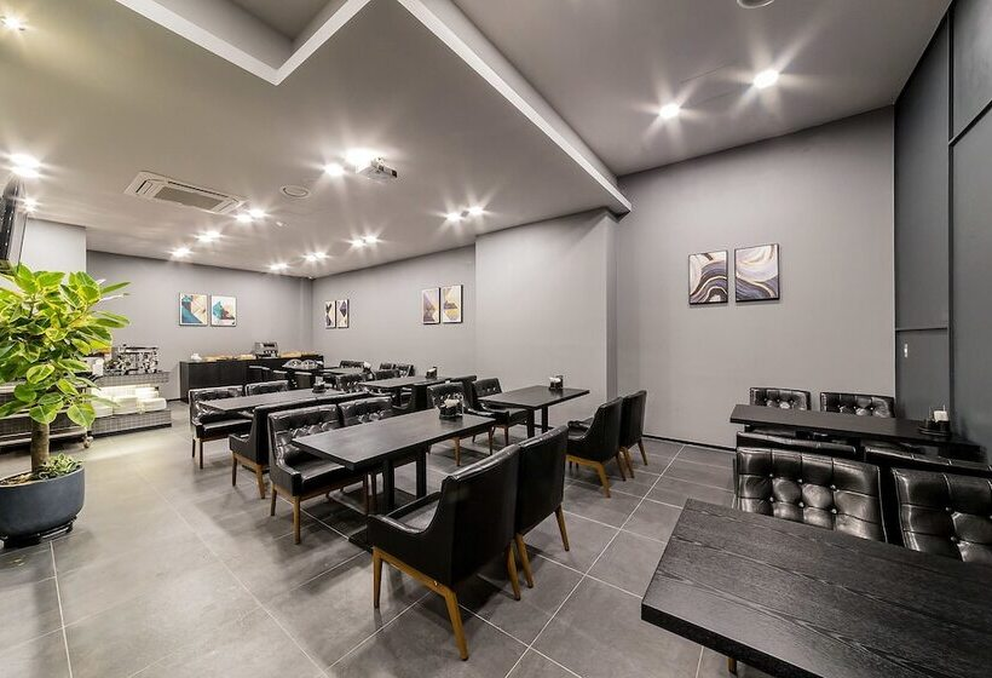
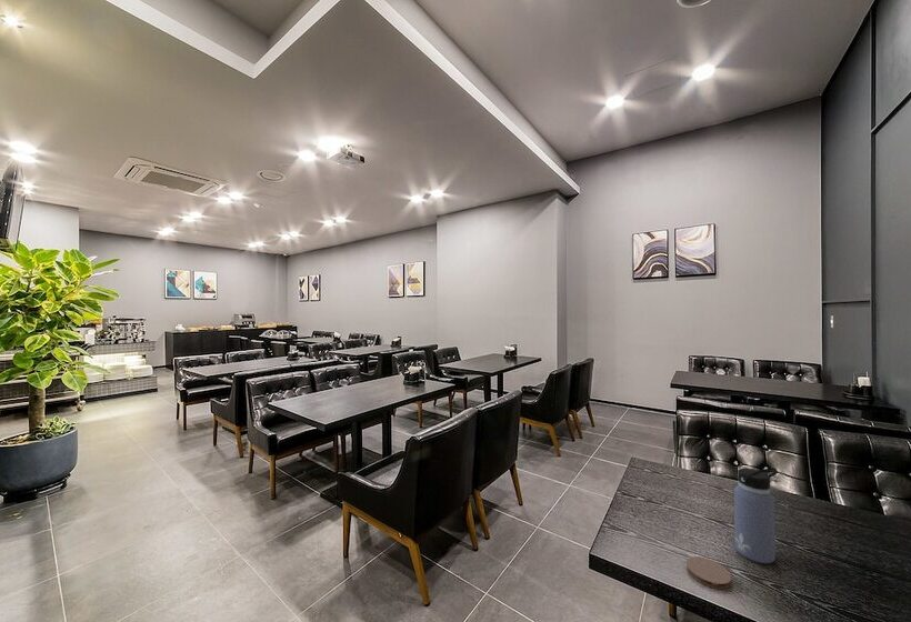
+ water bottle (755, 508)
+ coaster (708, 572)
